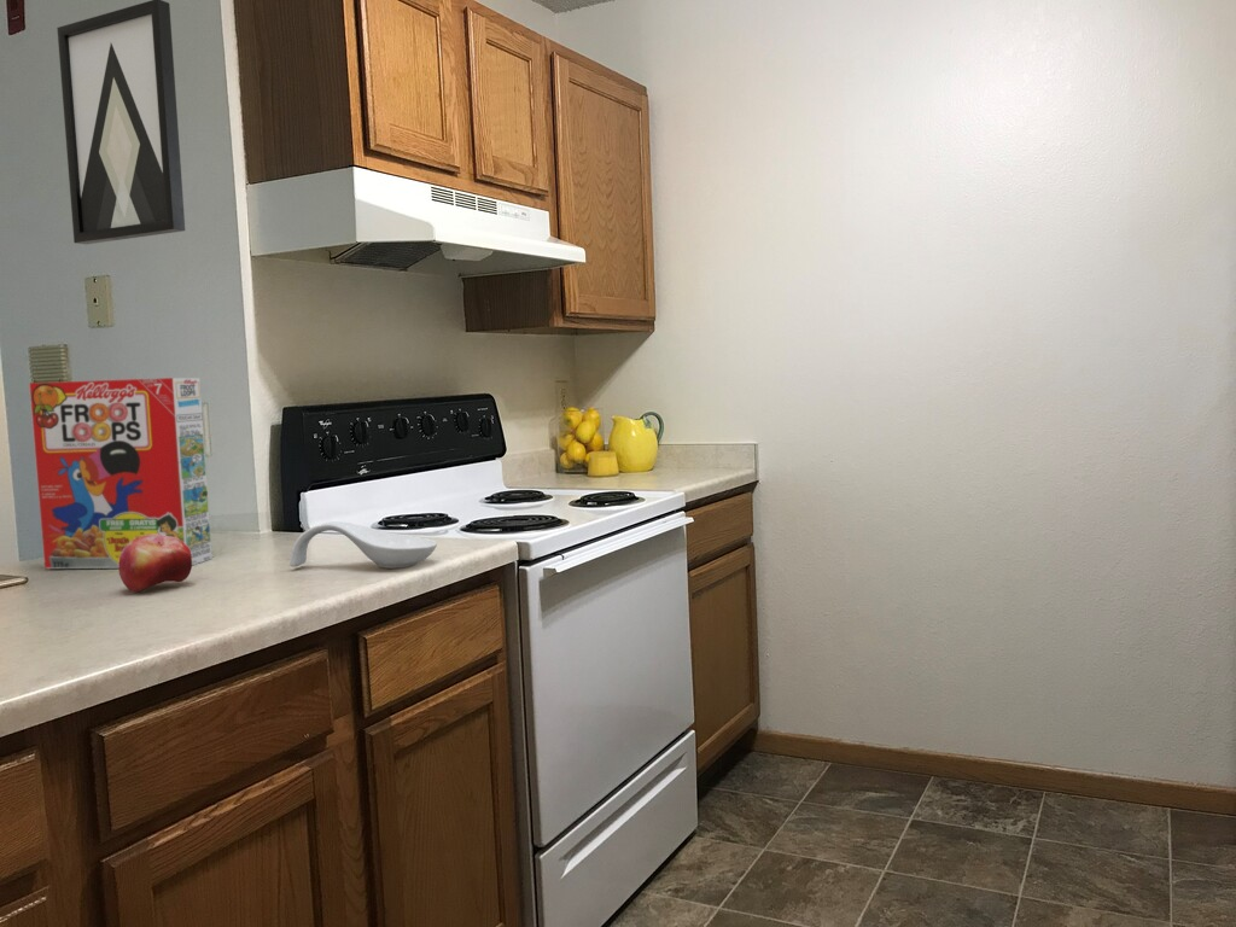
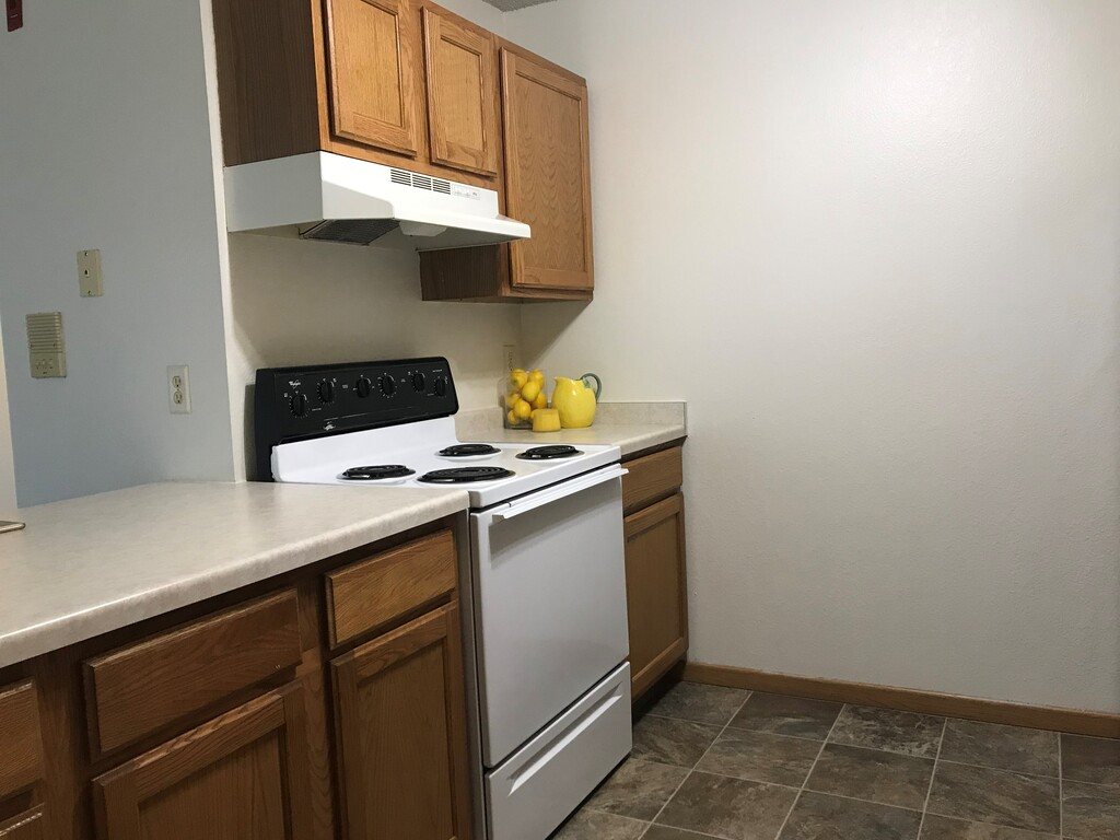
- cereal box (122, 472)
- wall art (119, 127)
- spoon rest (363, 543)
- fruit (154, 560)
